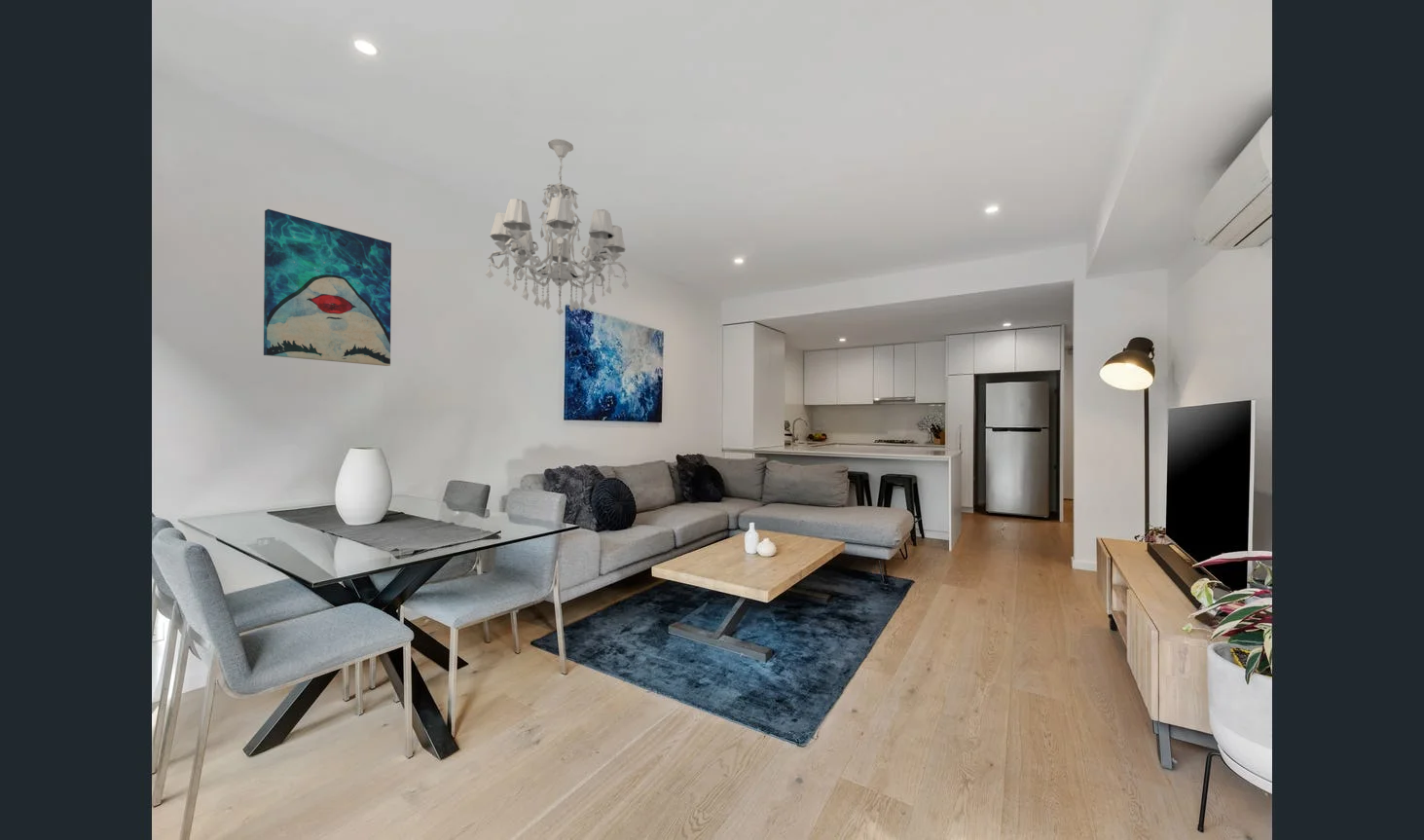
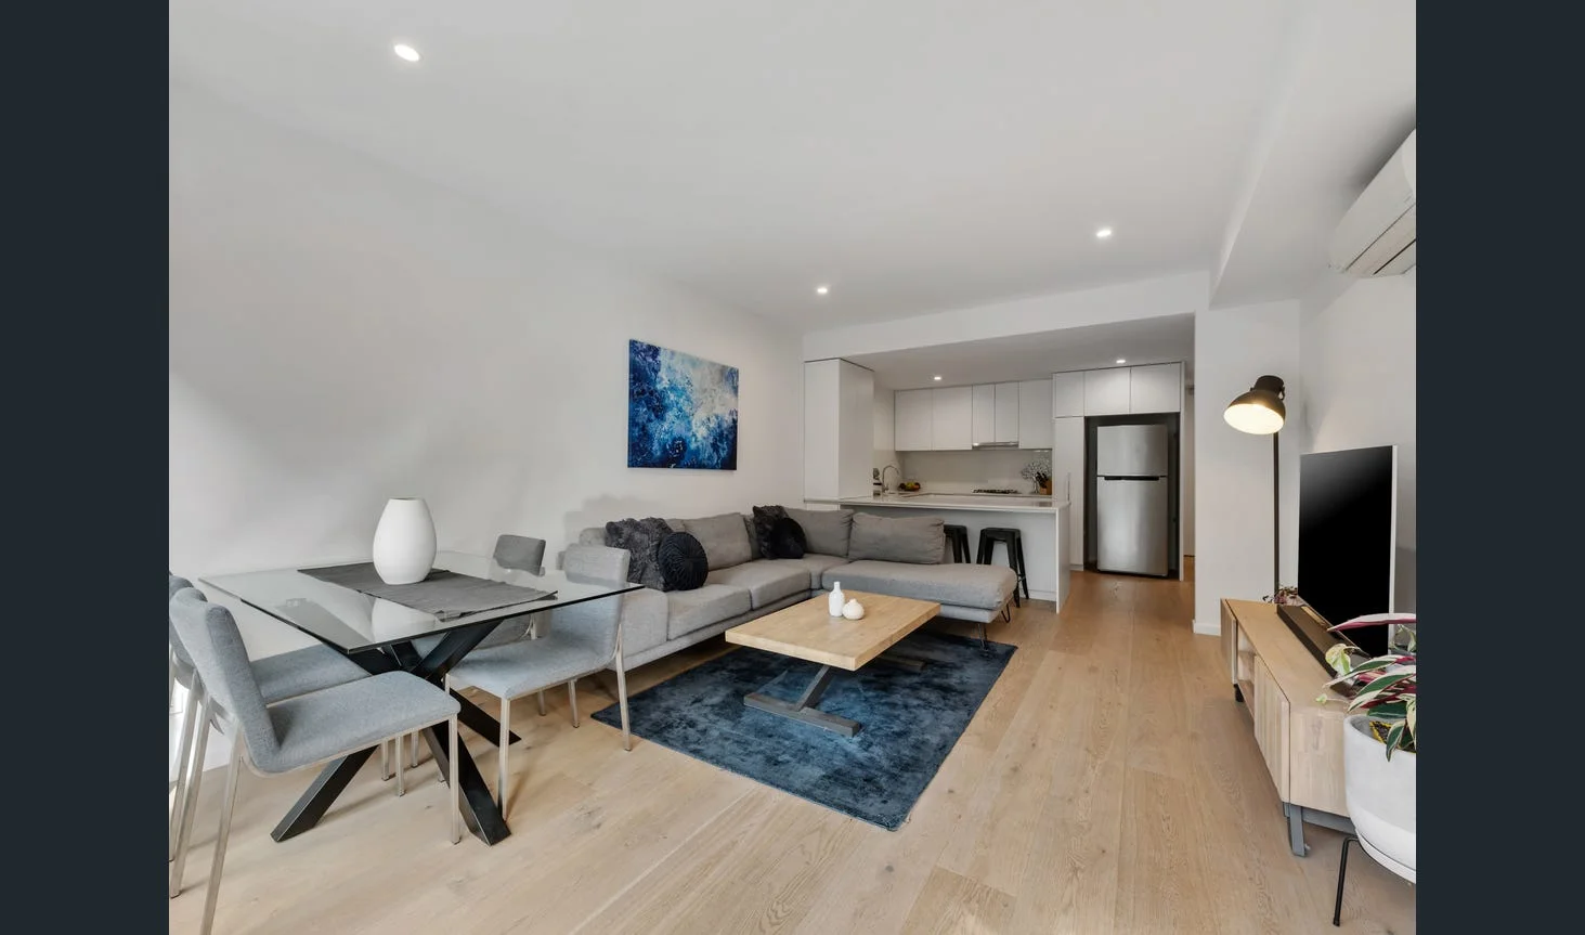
- chandelier (560, 230)
- wall art (332, 294)
